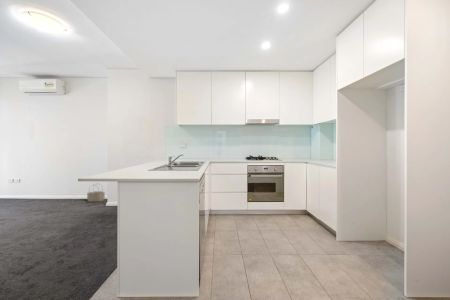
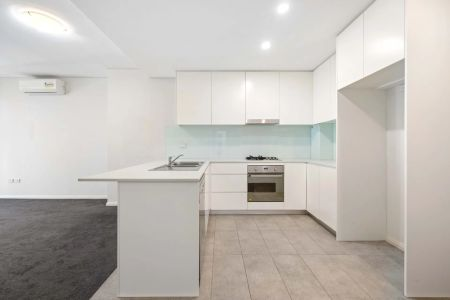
- wicker basket (96, 192)
